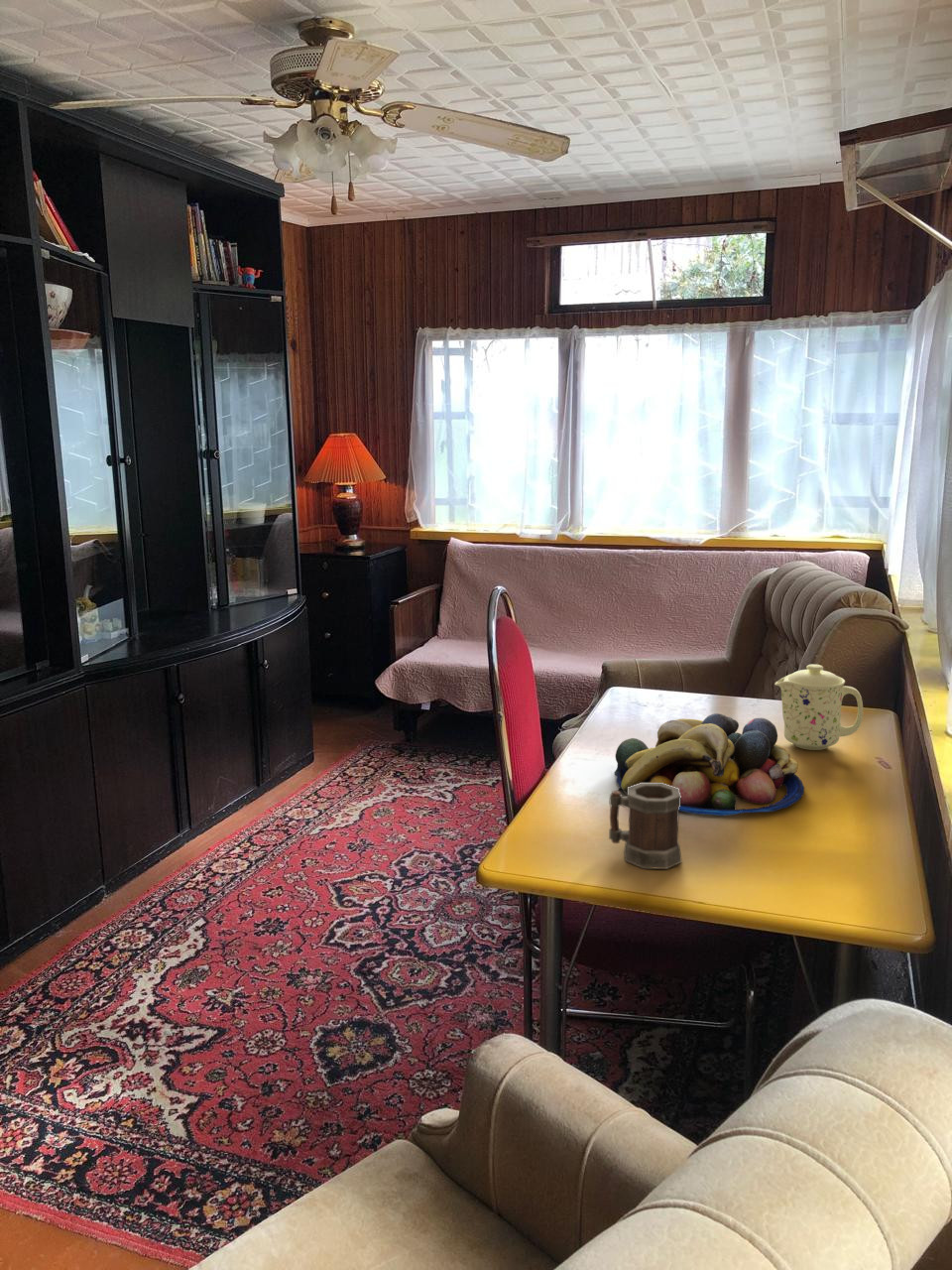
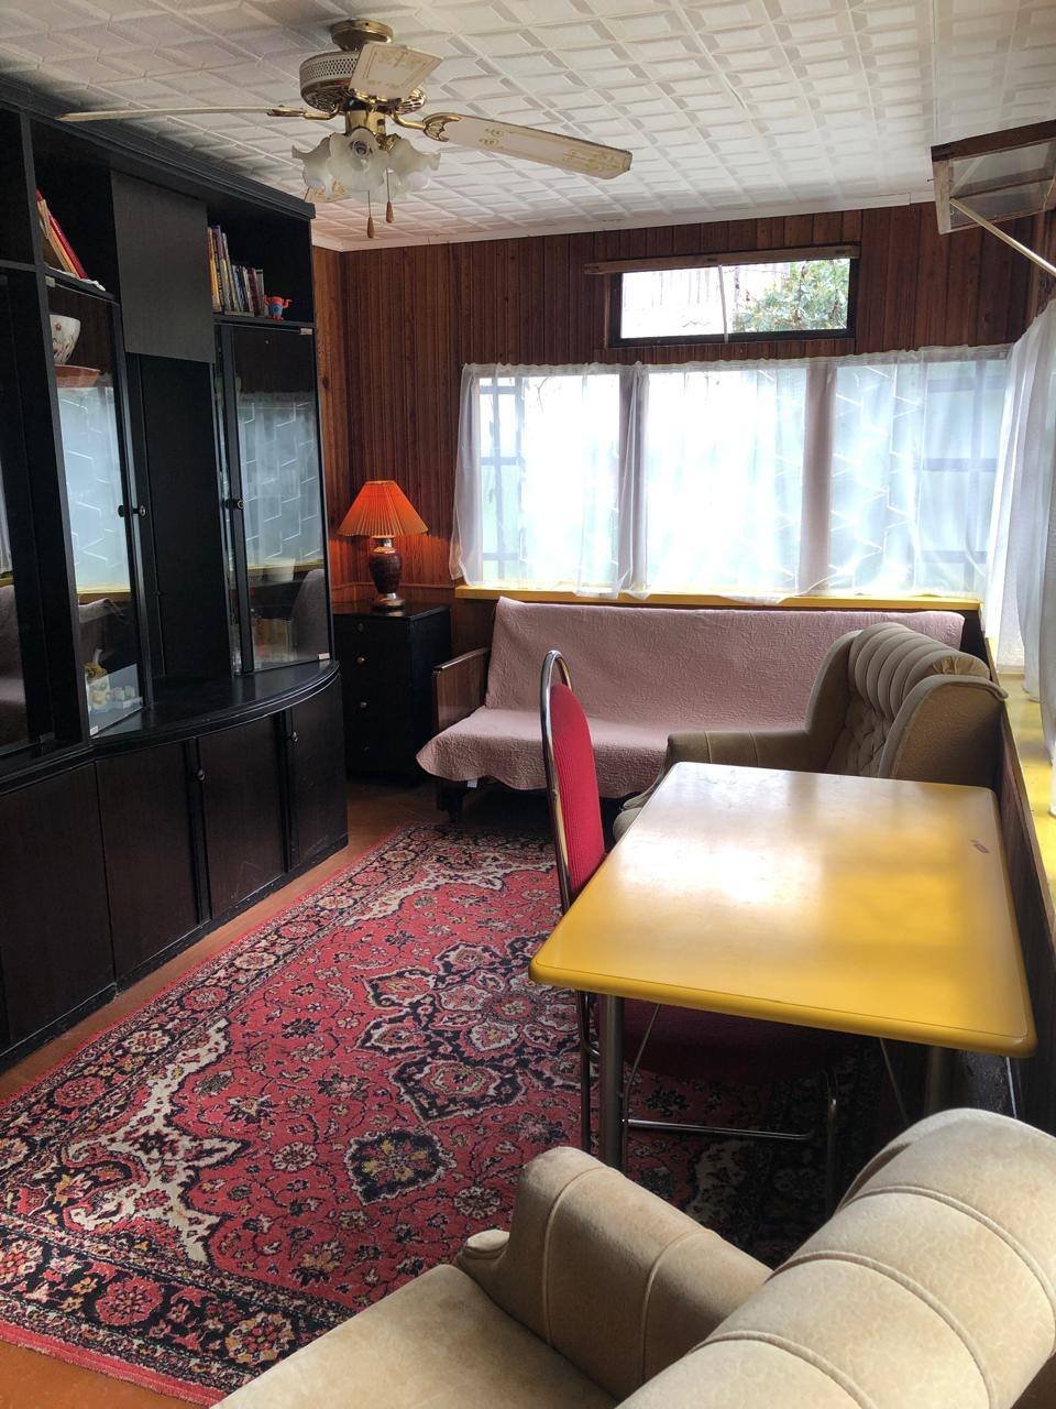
- fruit bowl (708, 751)
- mug (646, 823)
- mug (817, 705)
